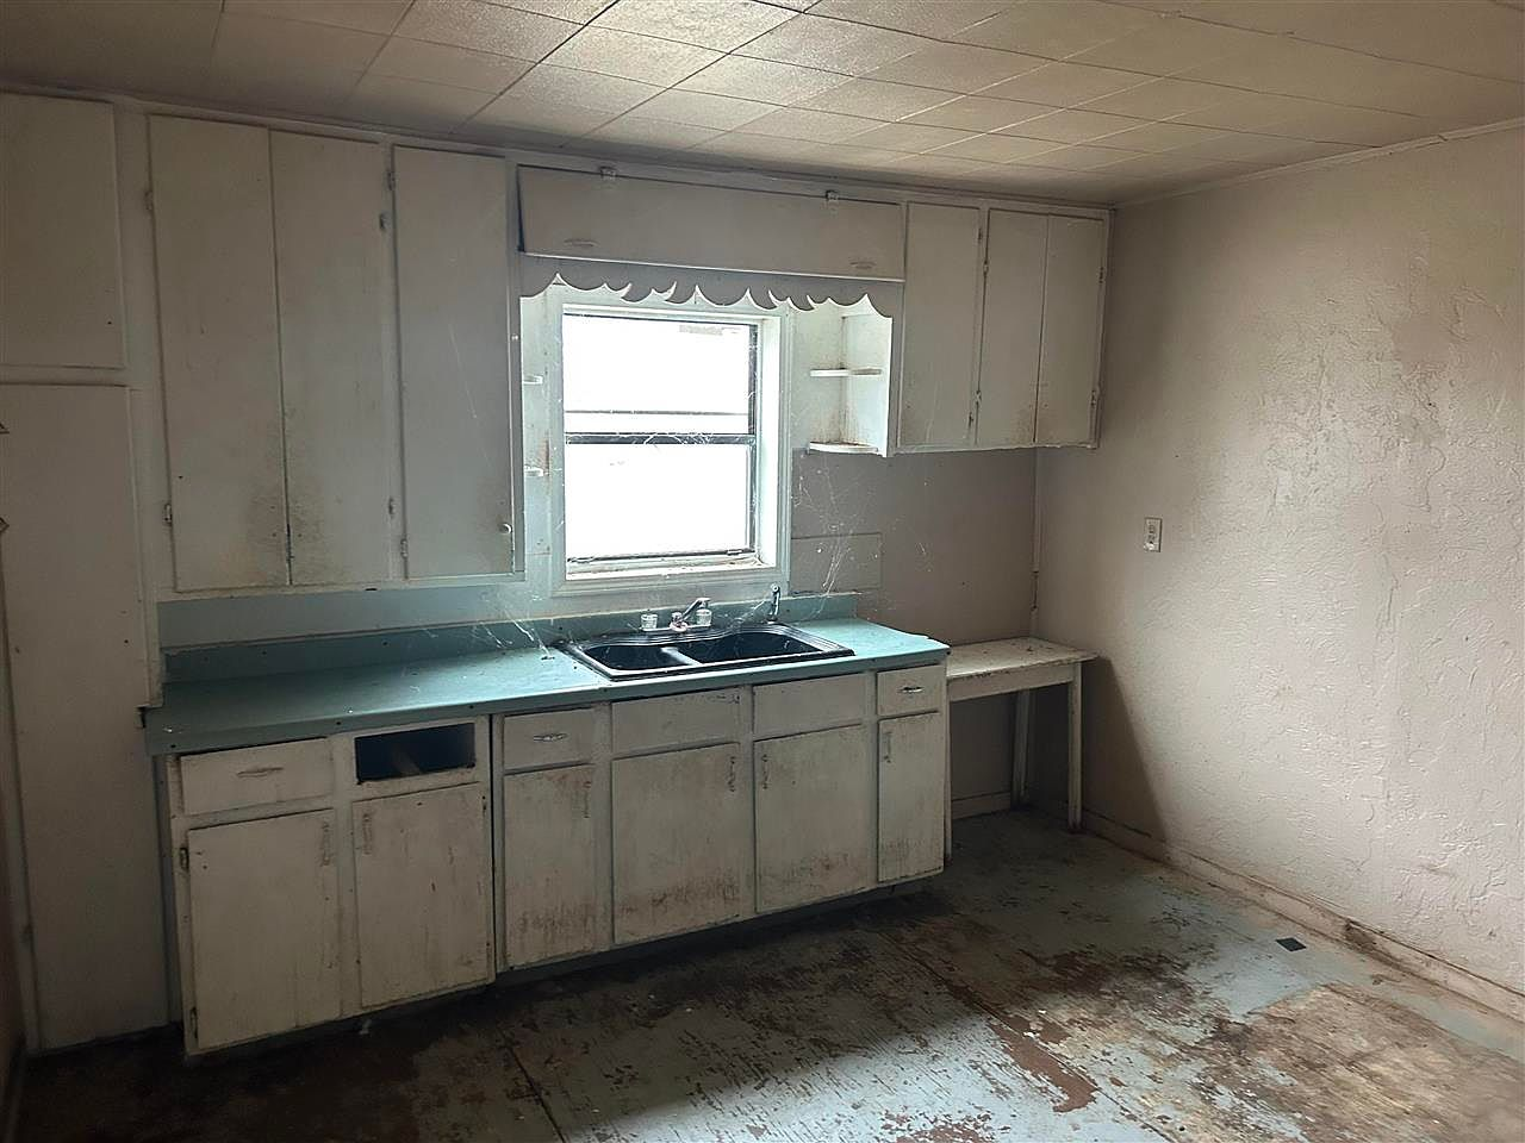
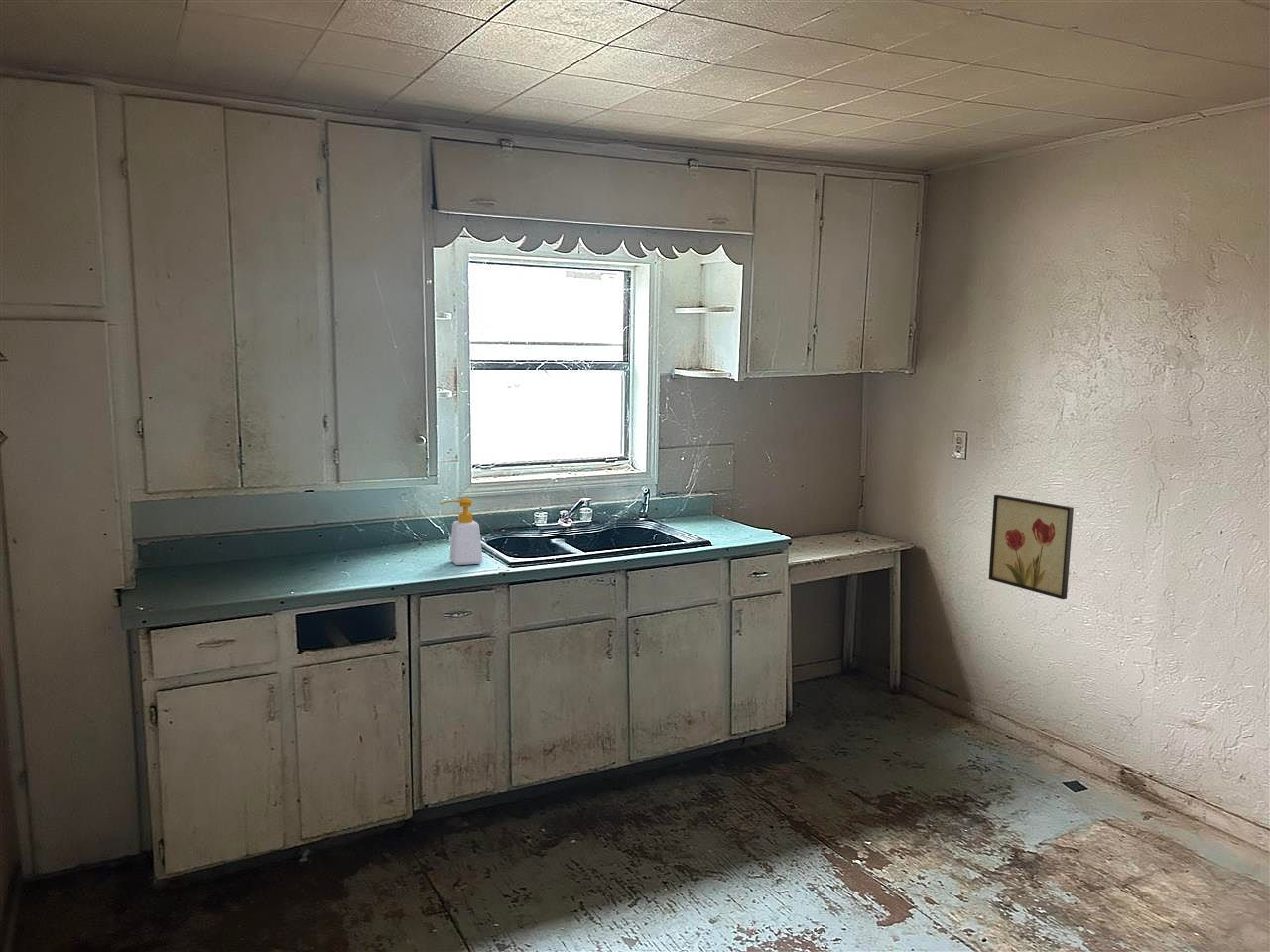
+ wall art (1030, 544)
+ soap bottle (459, 531)
